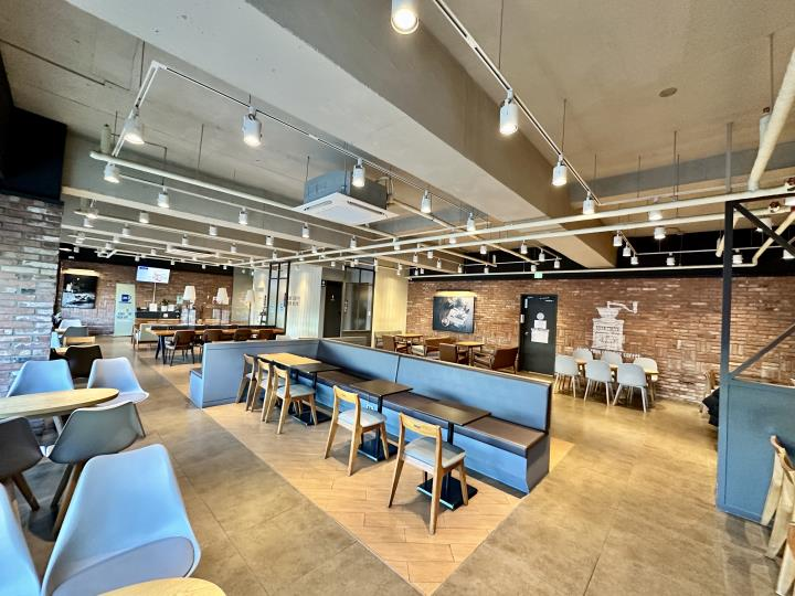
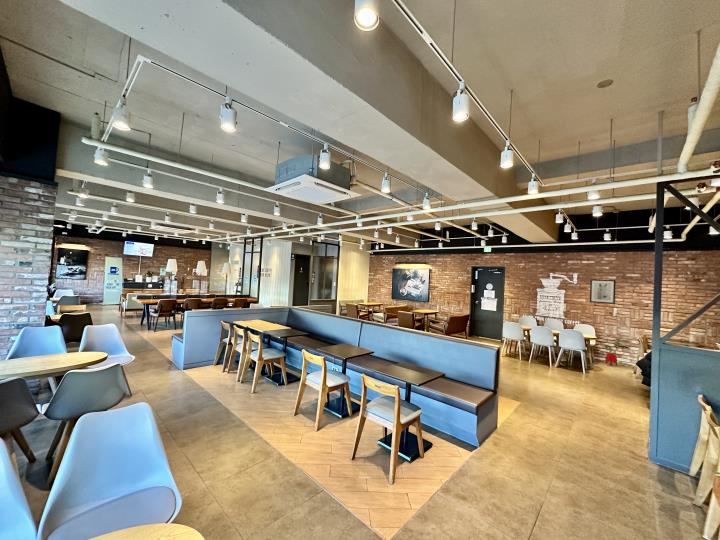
+ house plant (612, 354)
+ wall art (602, 291)
